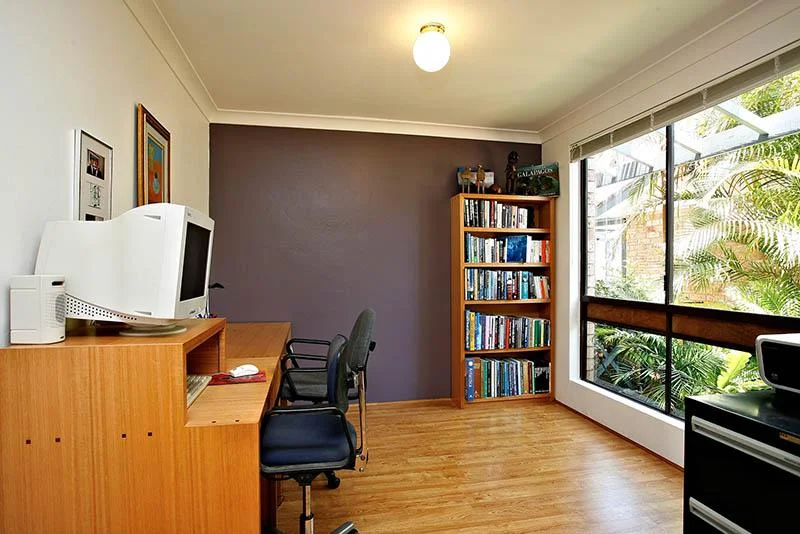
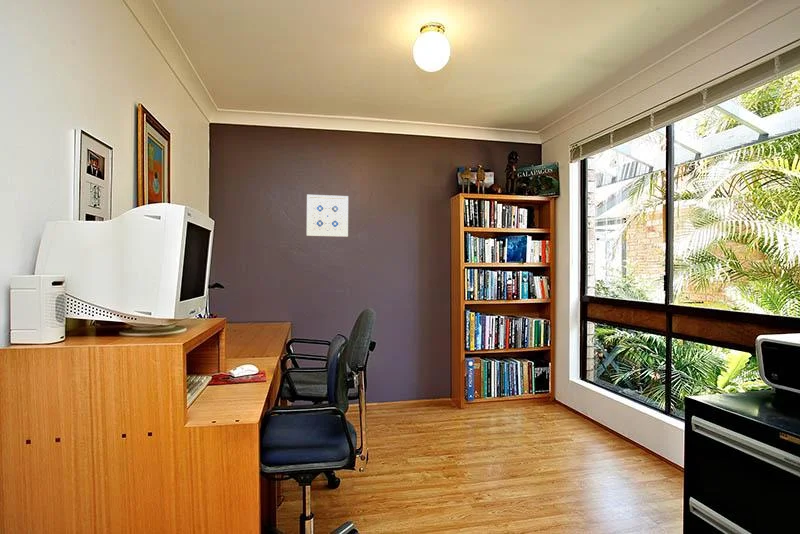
+ wall art (327, 215)
